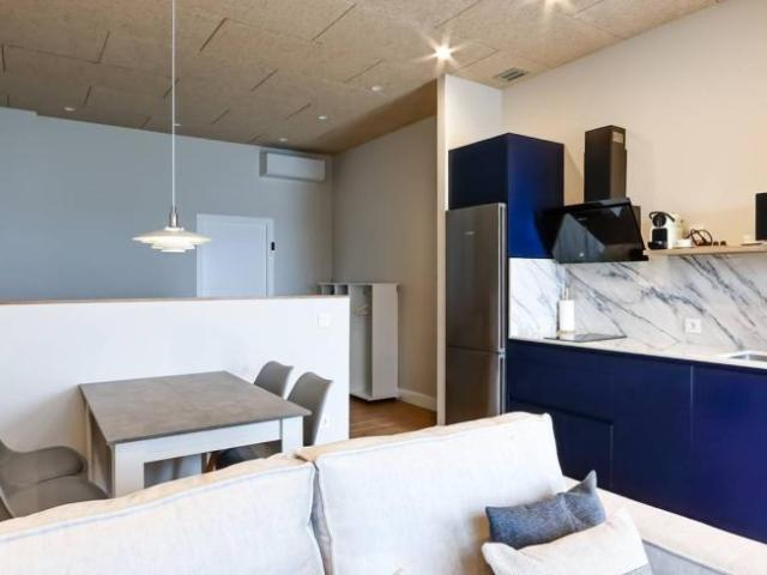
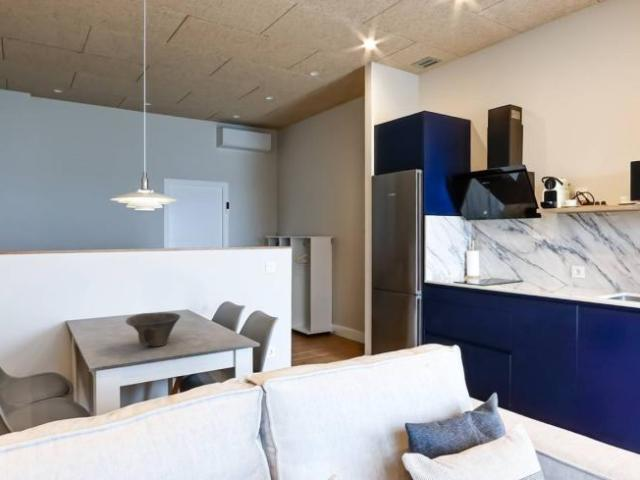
+ bowl (154, 330)
